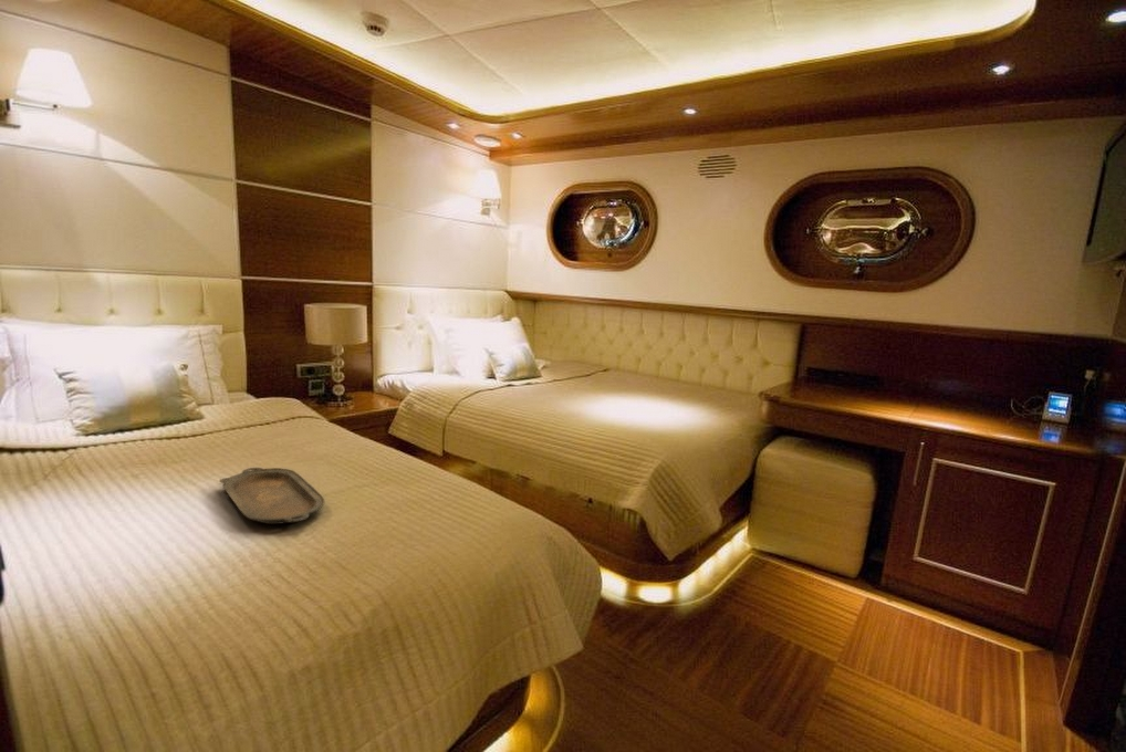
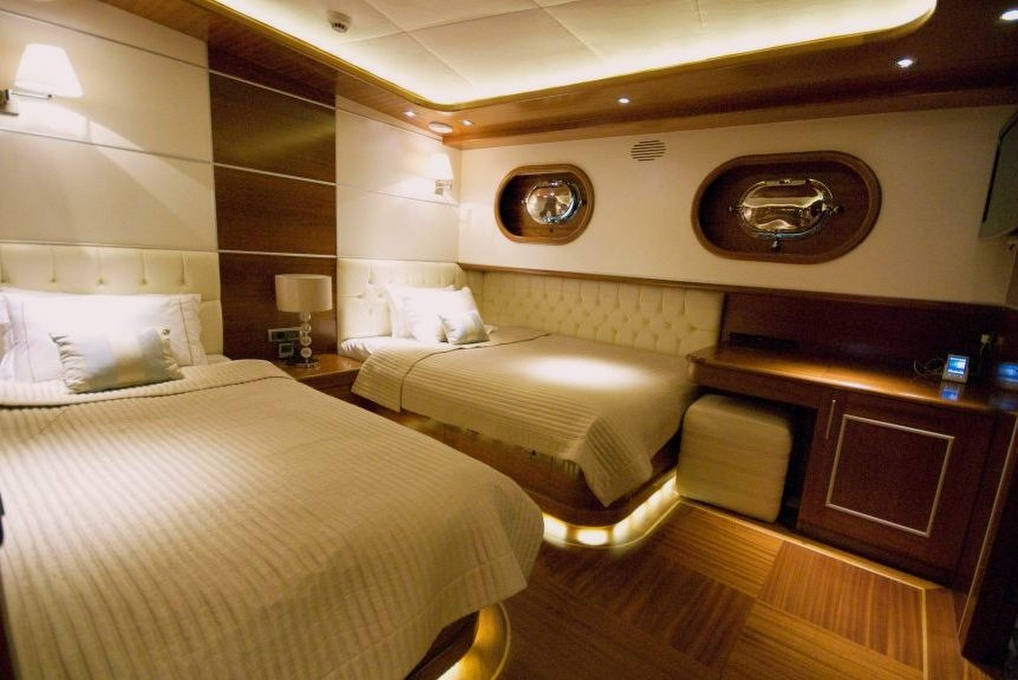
- serving tray (272, 494)
